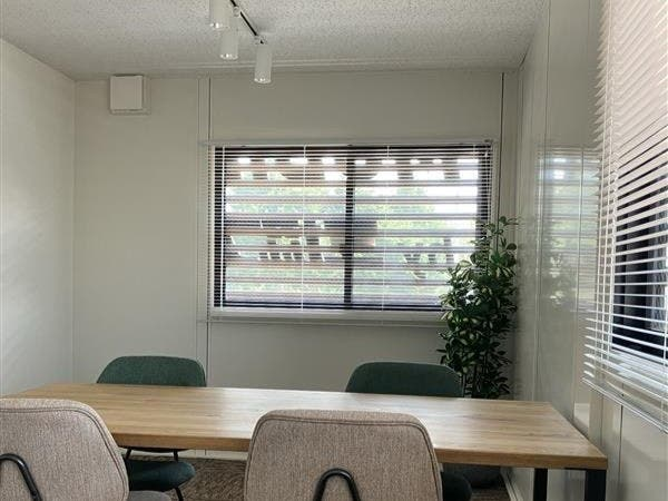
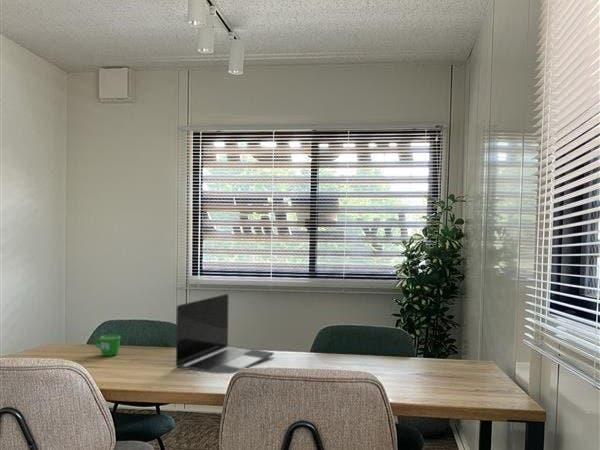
+ laptop (227, 331)
+ mug (106, 345)
